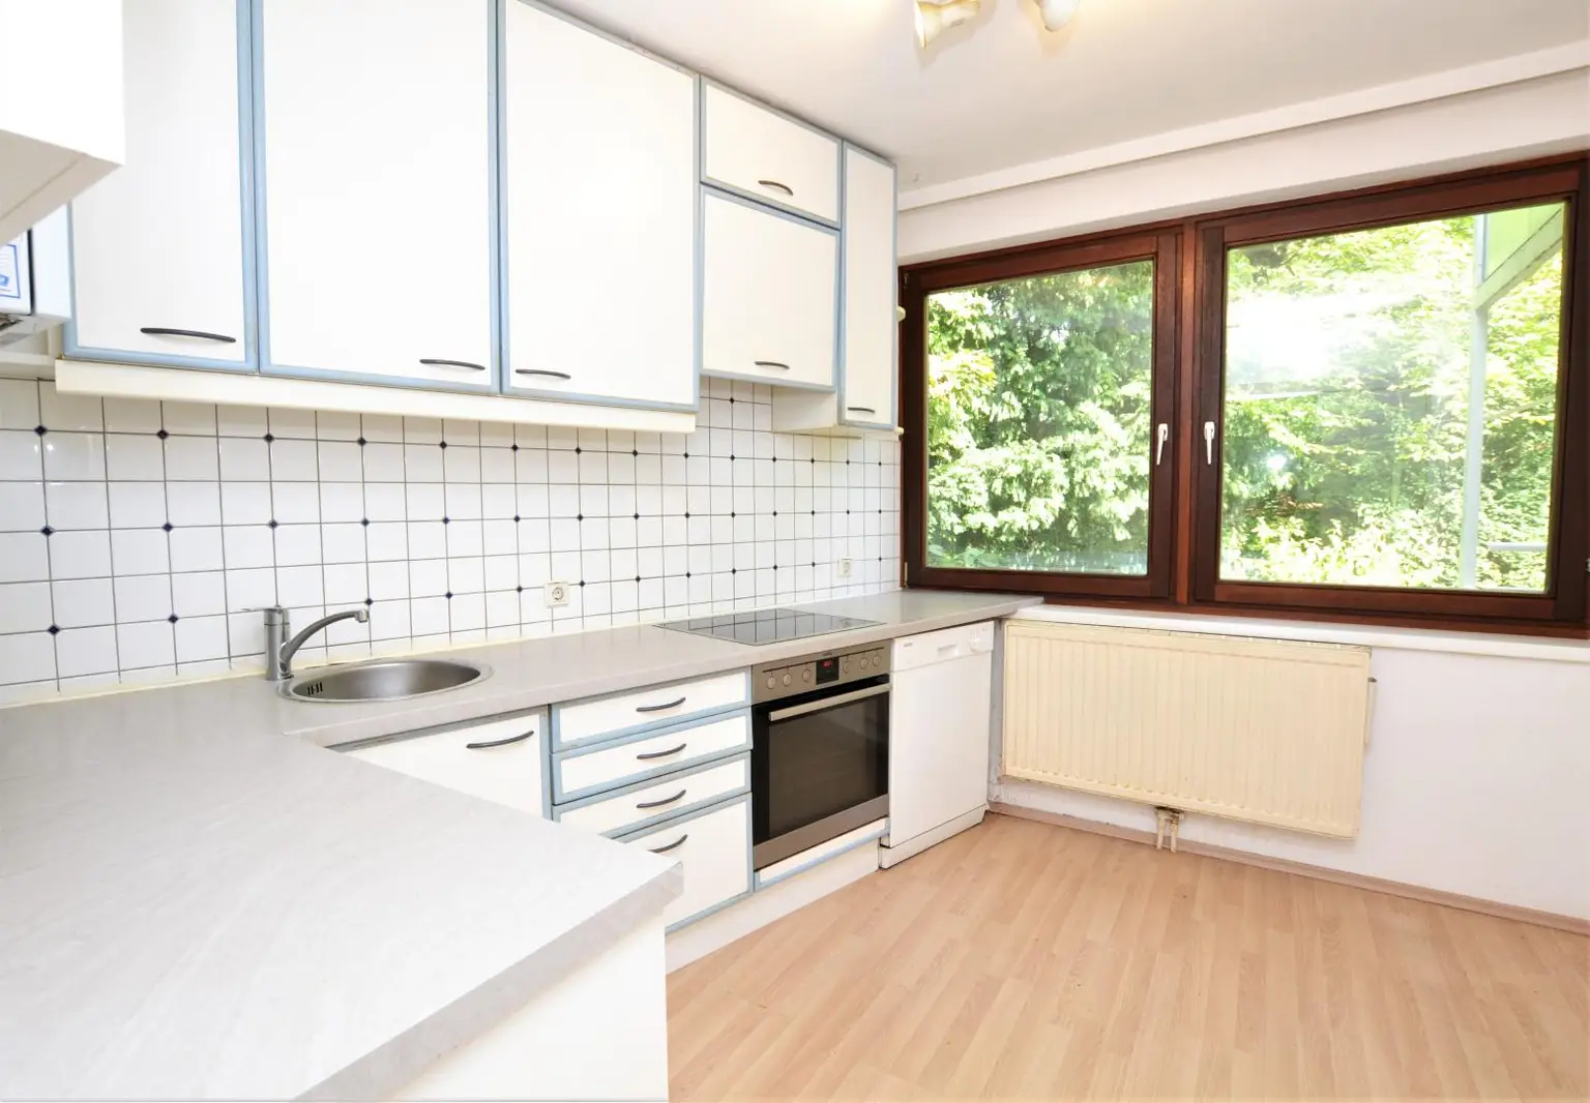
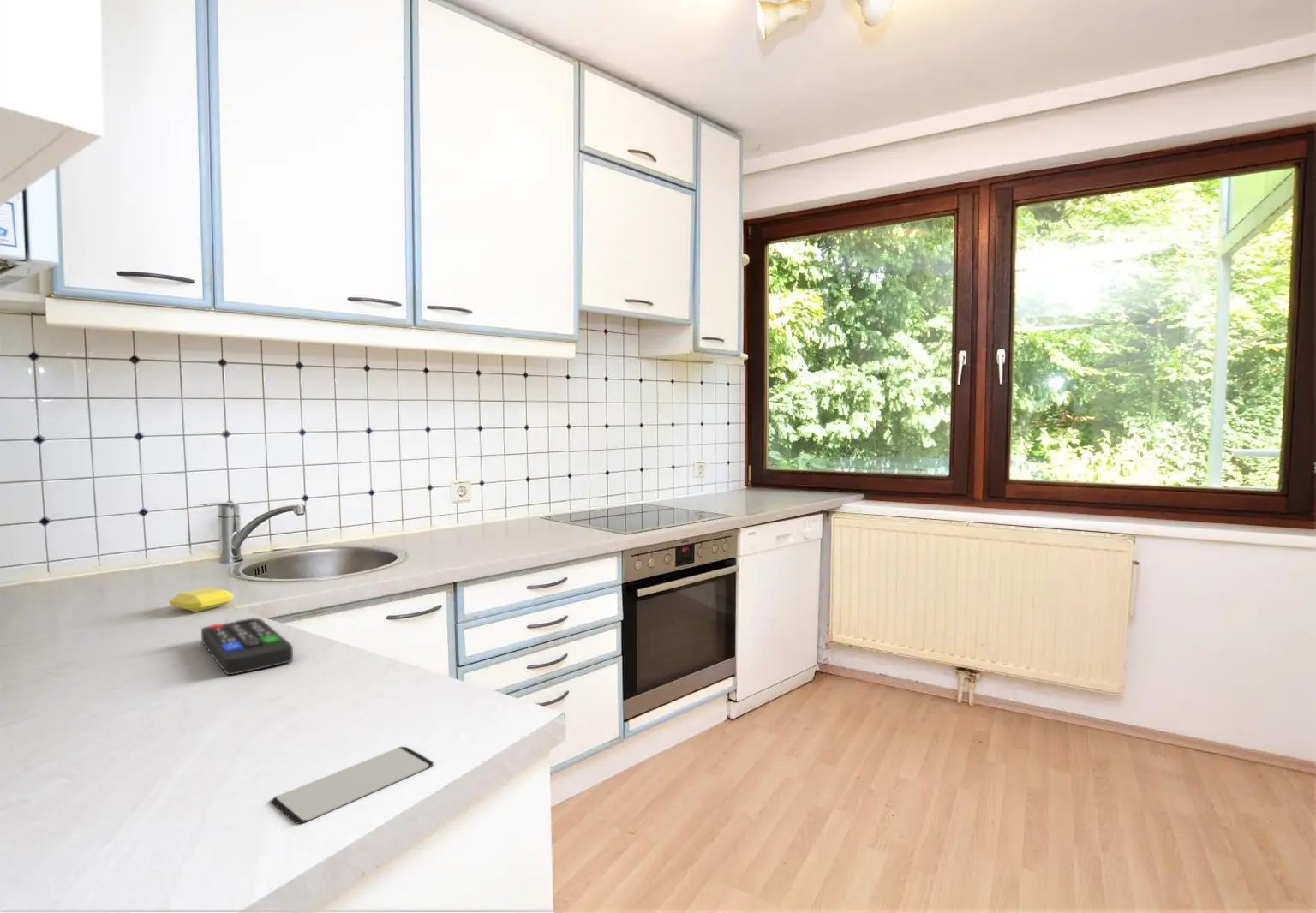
+ soap bar (202, 599)
+ remote control (245, 642)
+ smartphone (356, 781)
